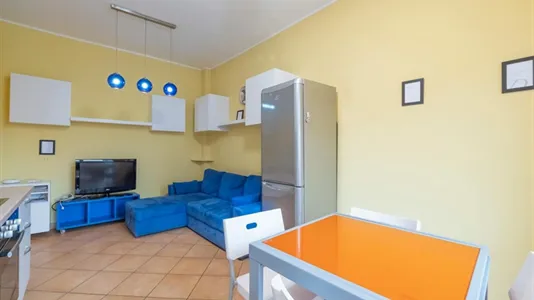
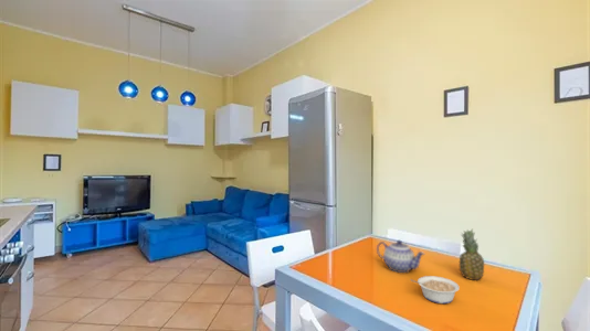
+ teapot (399, 254)
+ legume (436, 289)
+ fruit (471, 253)
